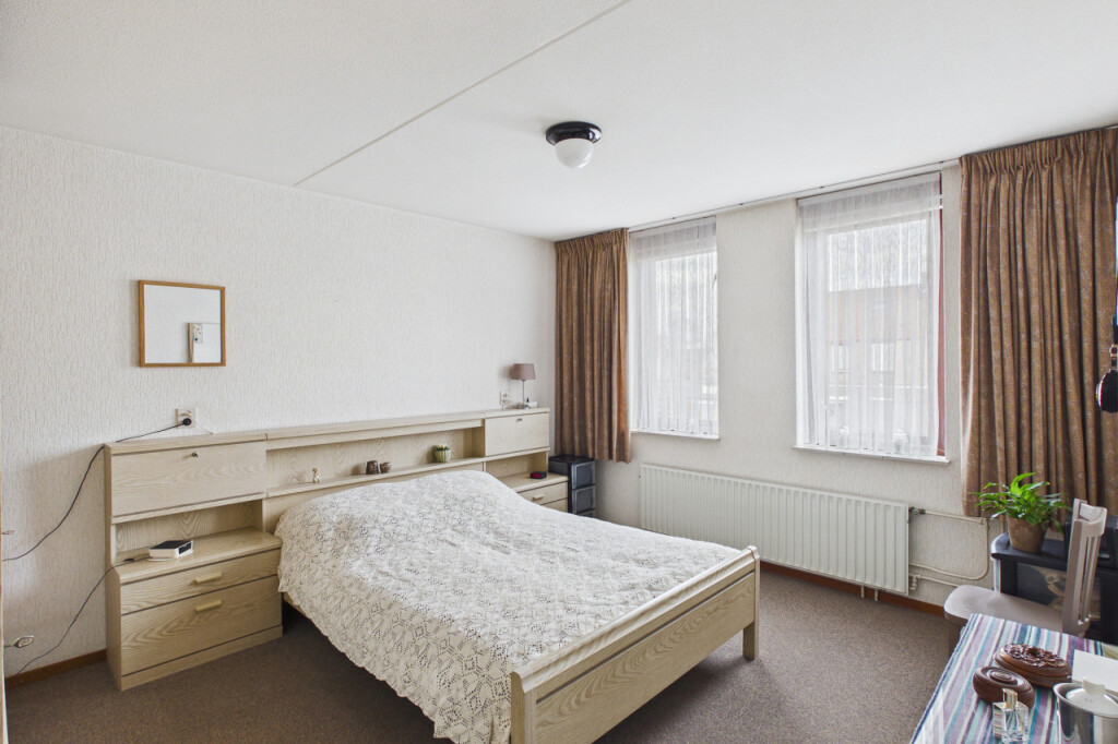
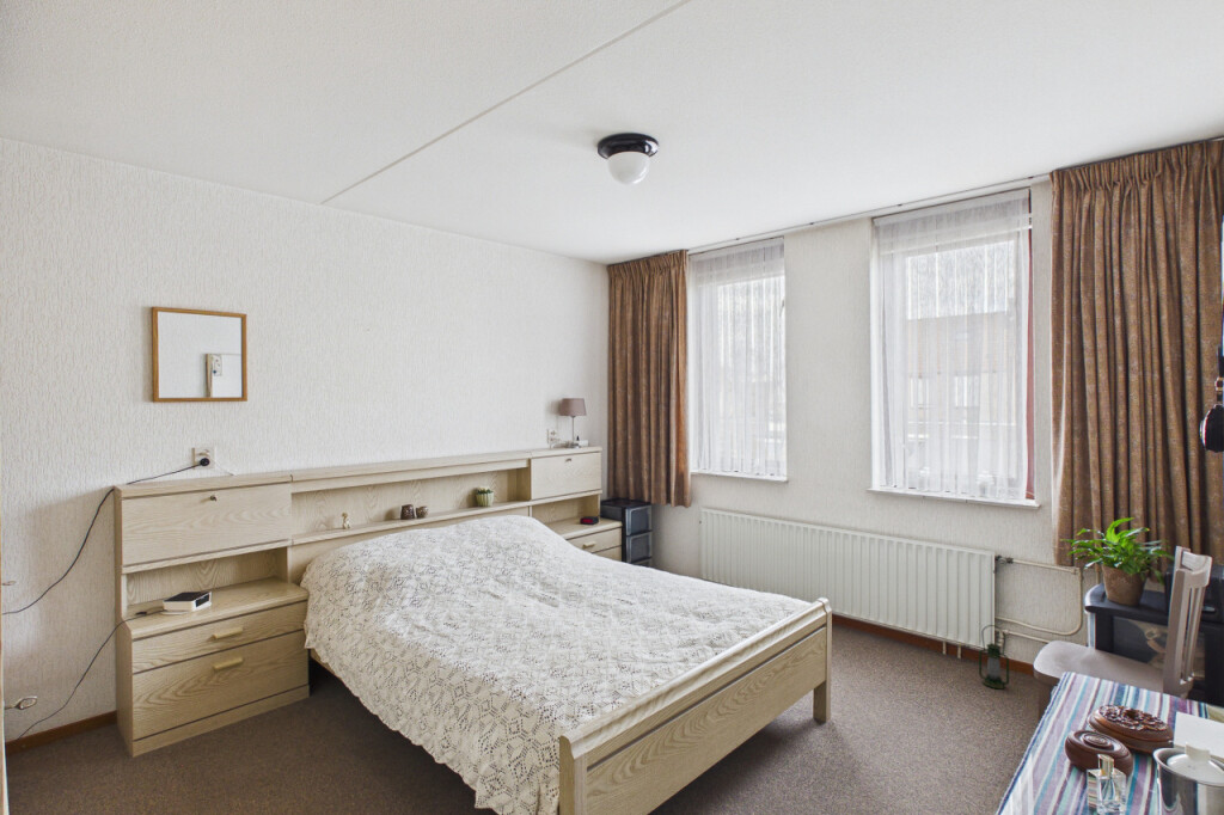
+ lantern (993, 654)
